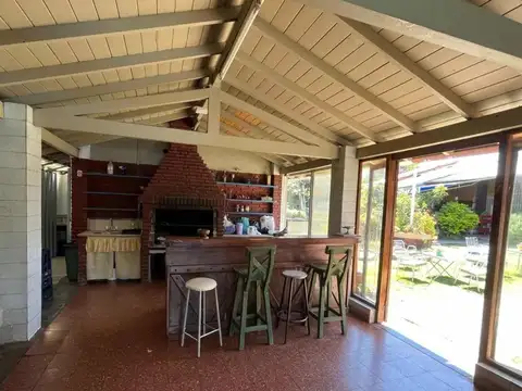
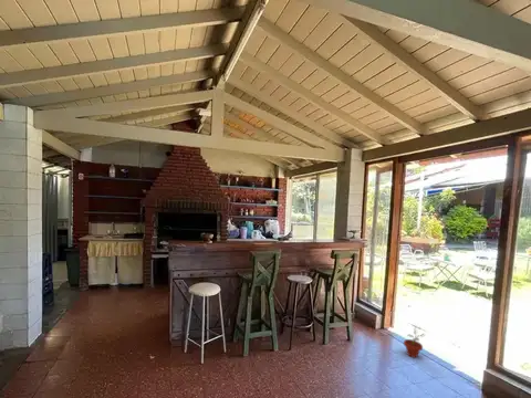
+ potted plant (414, 342)
